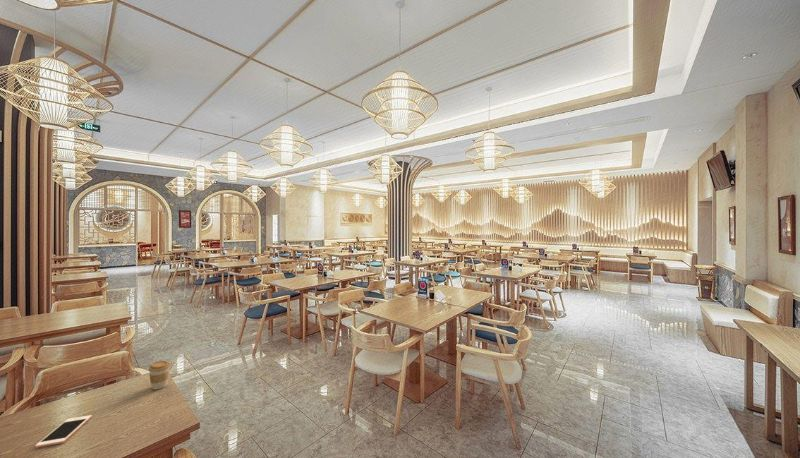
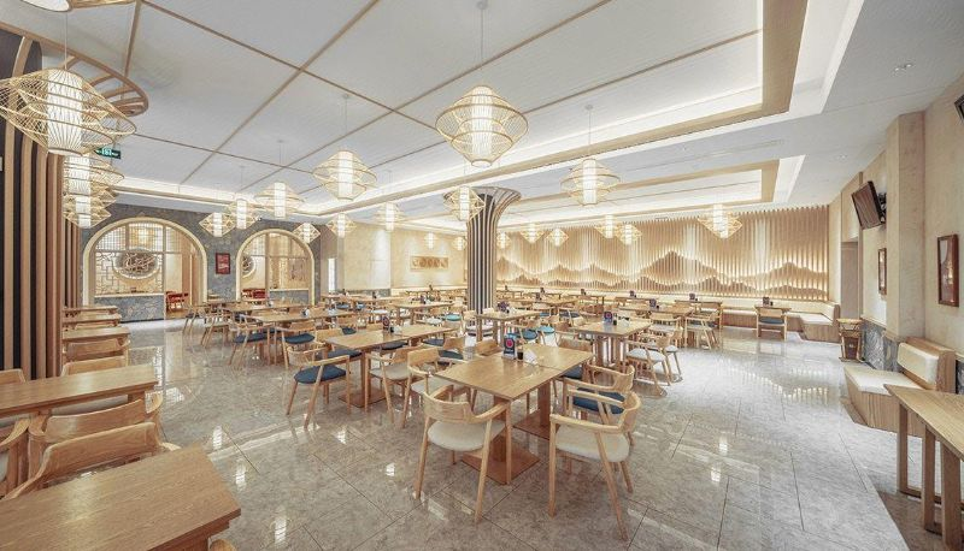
- coffee cup (159, 374)
- cell phone (65, 430)
